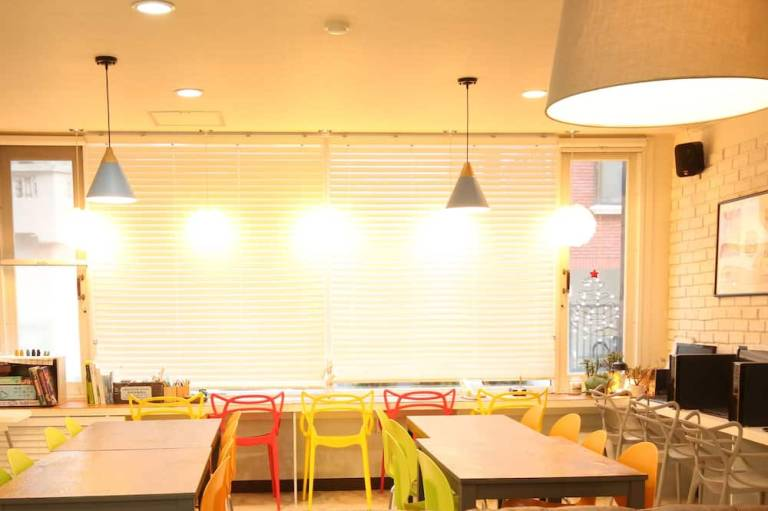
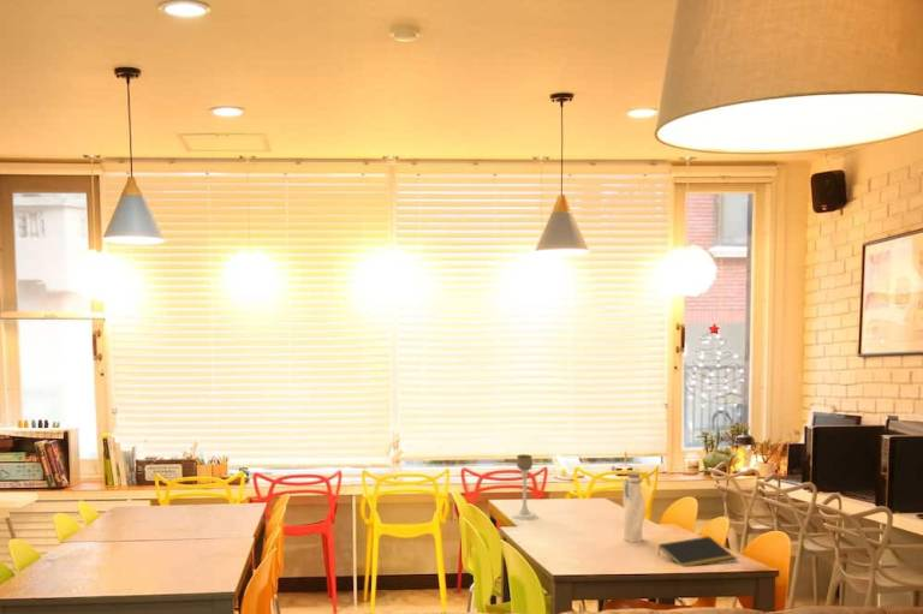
+ water bottle (632, 506)
+ notepad (697, 553)
+ candle holder (524, 487)
